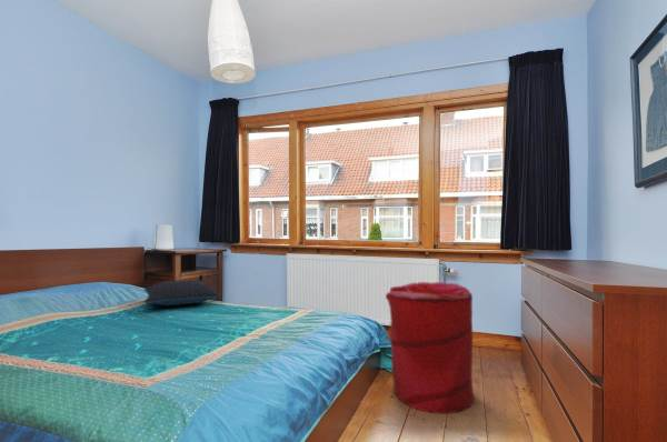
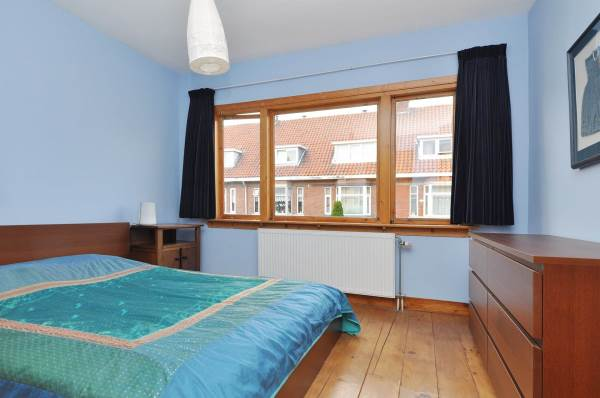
- pillow (179, 292)
- laundry hamper (429, 339)
